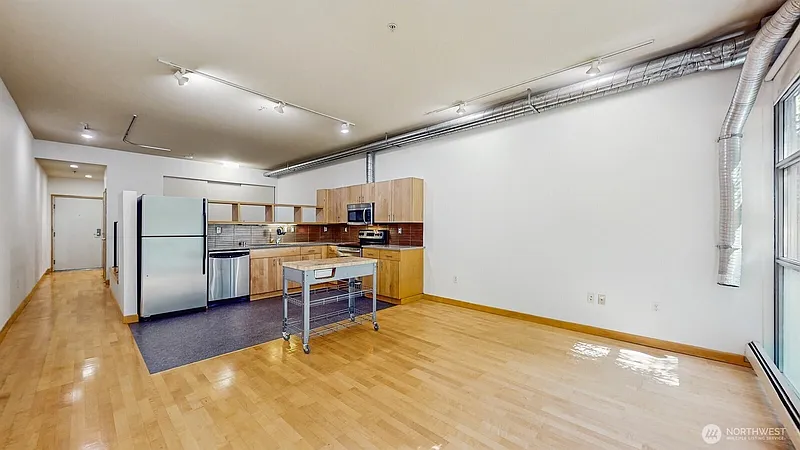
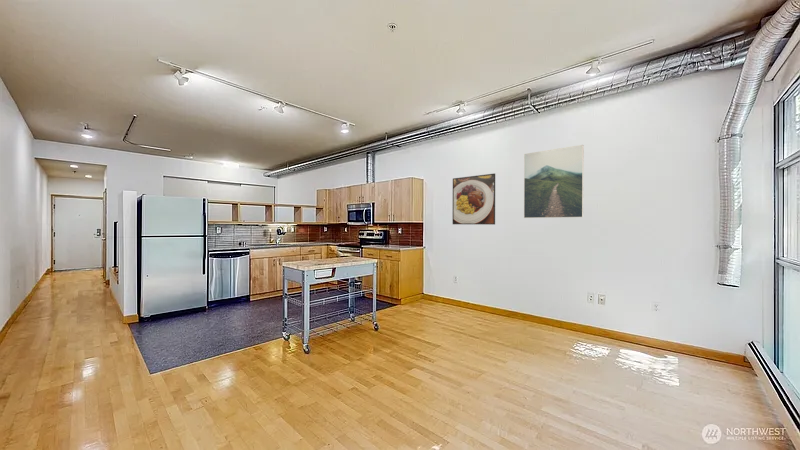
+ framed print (552, 183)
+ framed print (472, 200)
